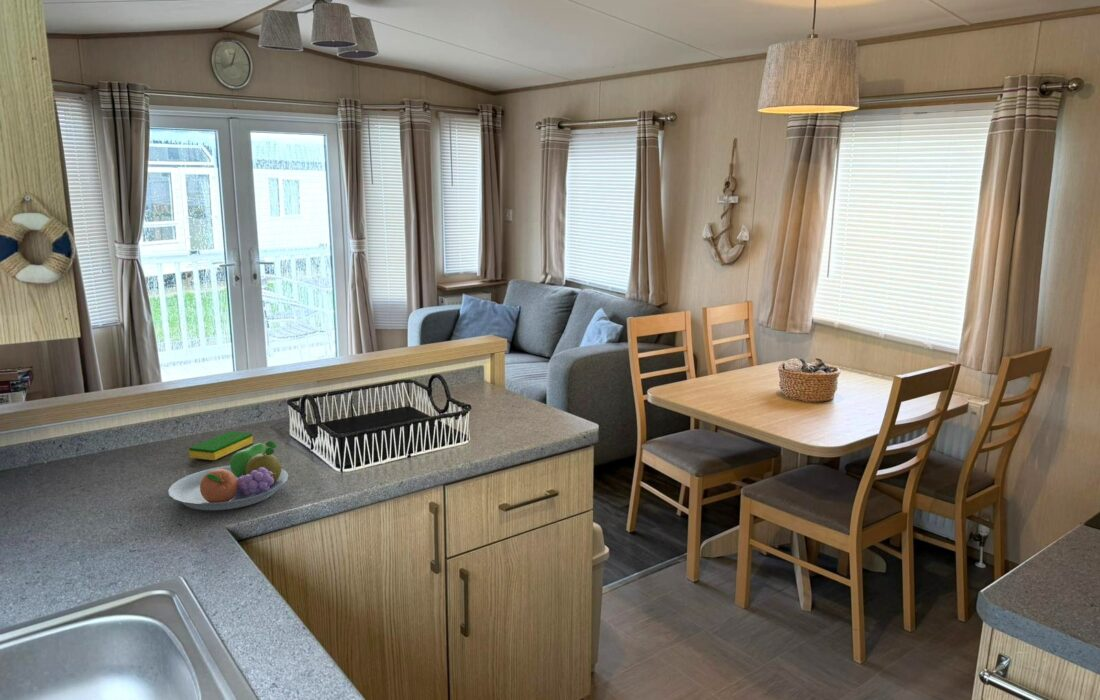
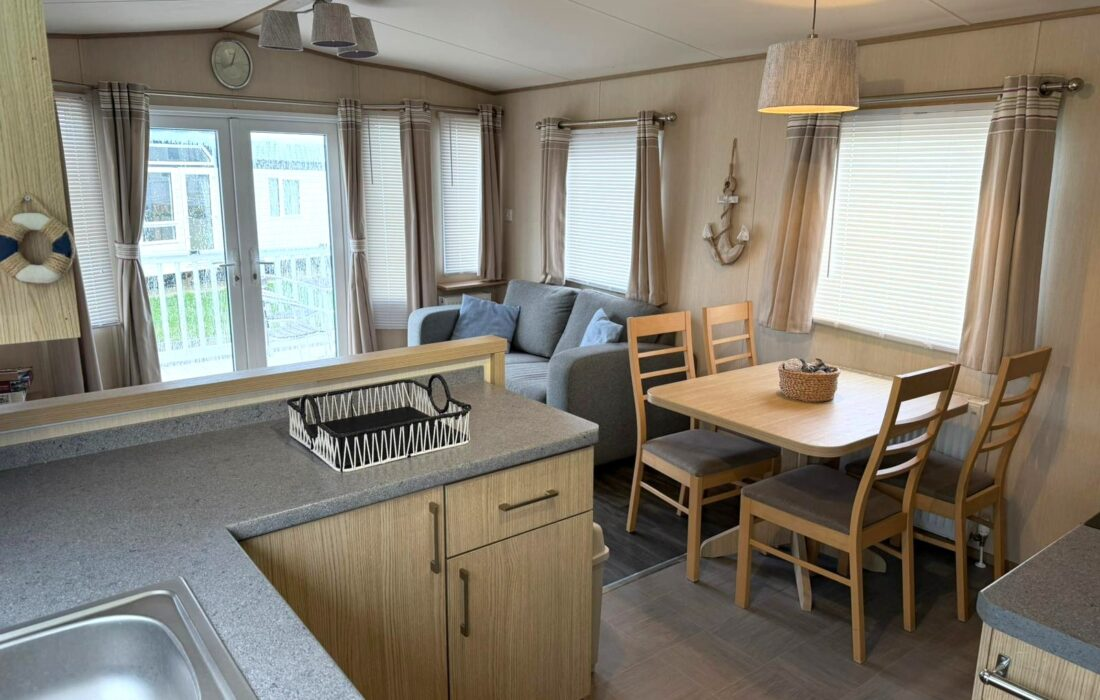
- dish sponge (221, 445)
- fruit bowl (233, 470)
